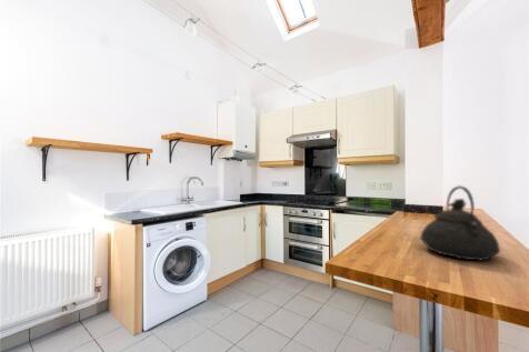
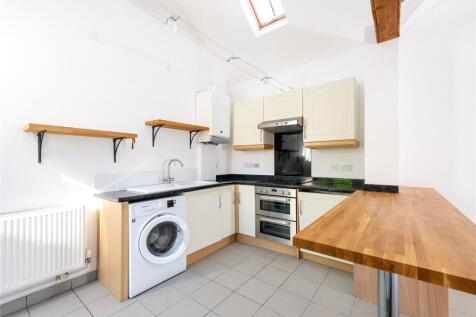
- teakettle (452, 218)
